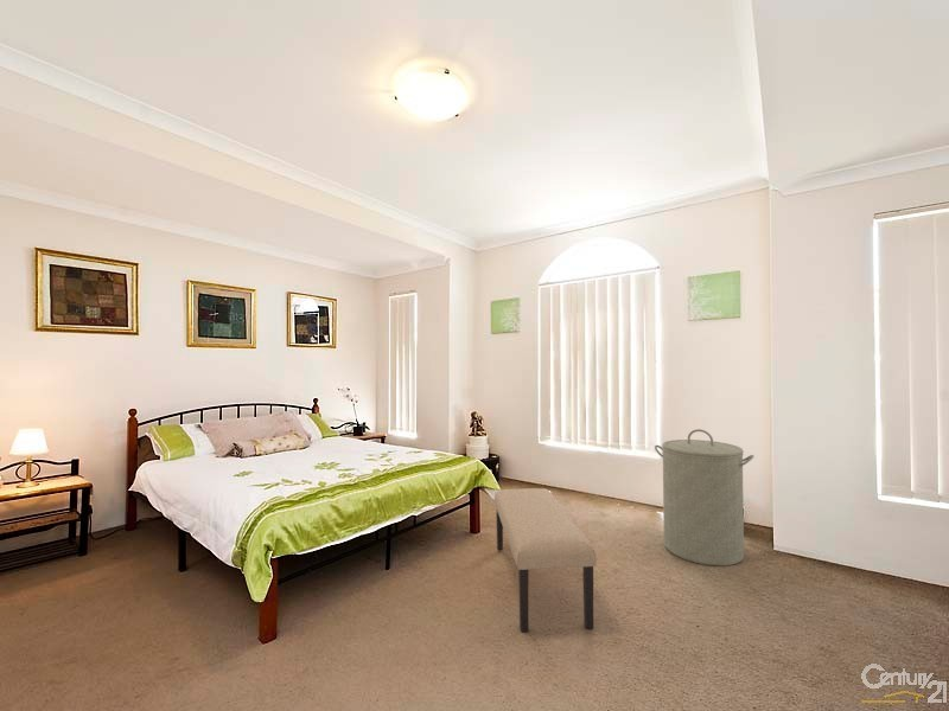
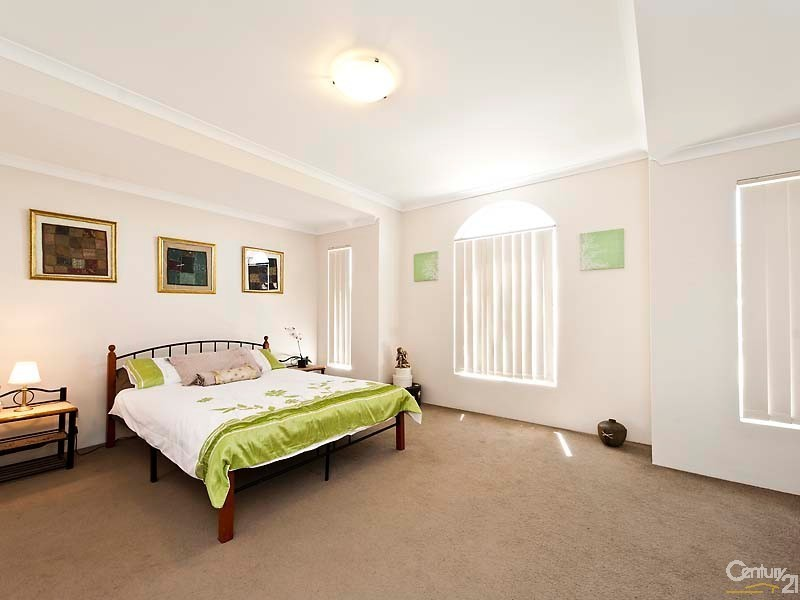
- laundry hamper (701, 489)
- bench (536, 545)
